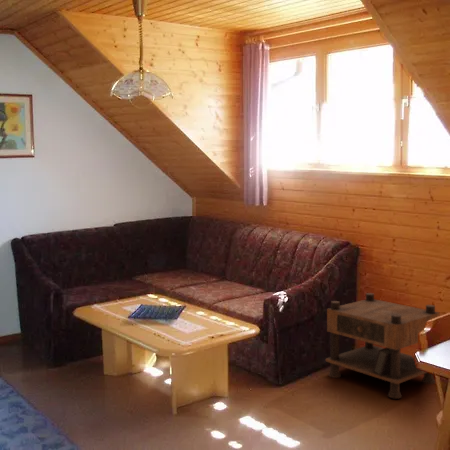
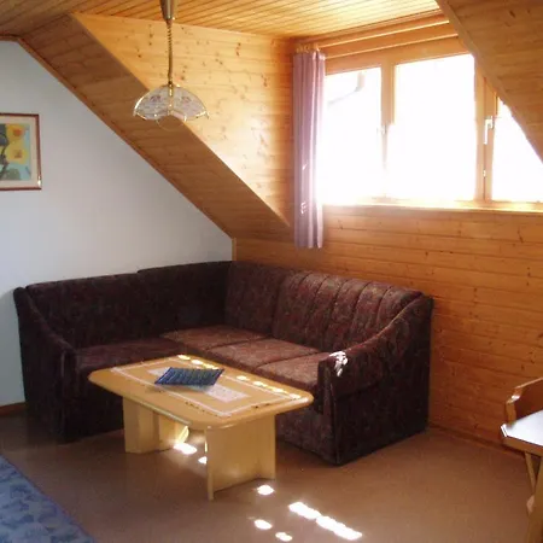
- nightstand (382, 341)
